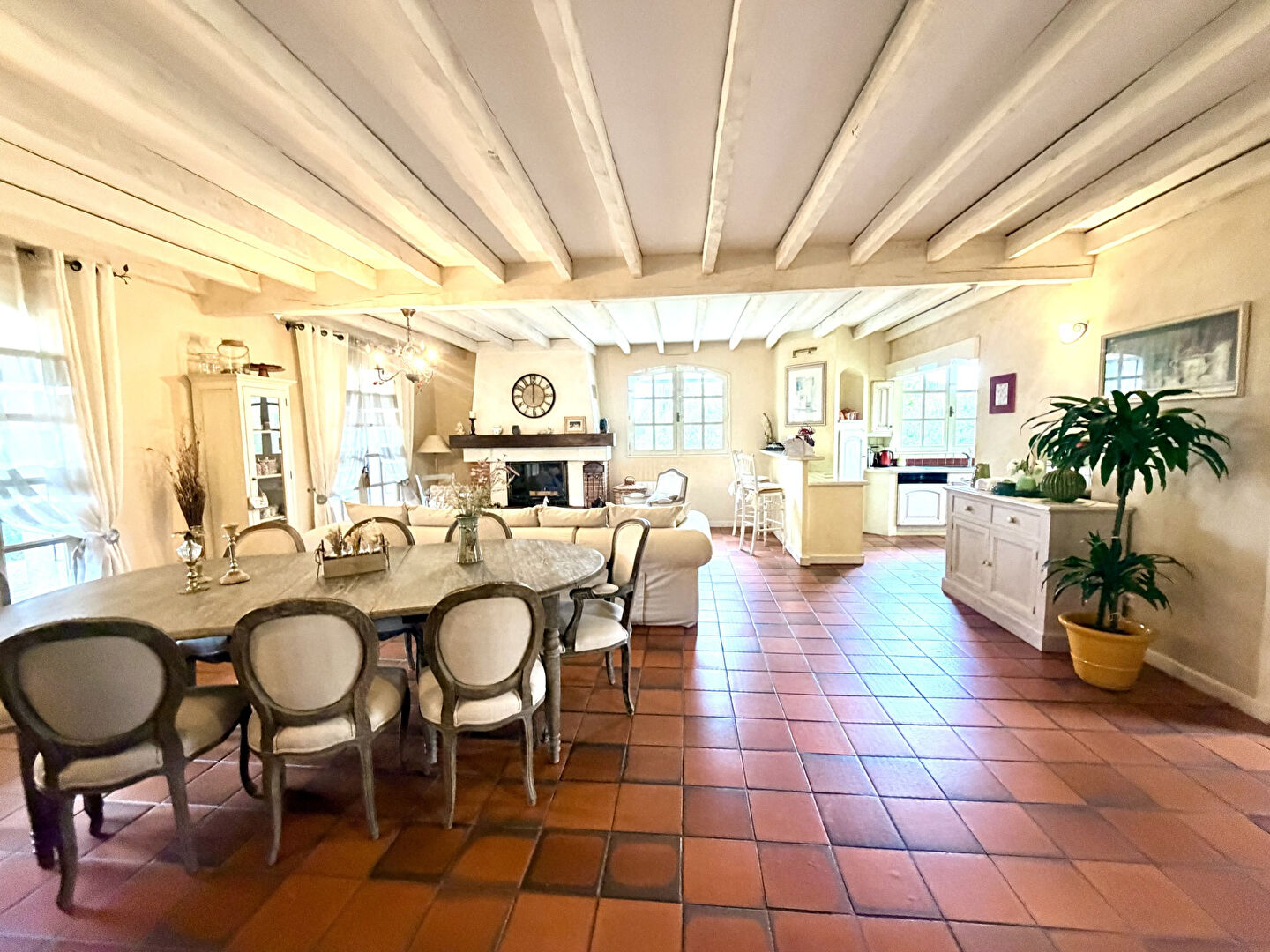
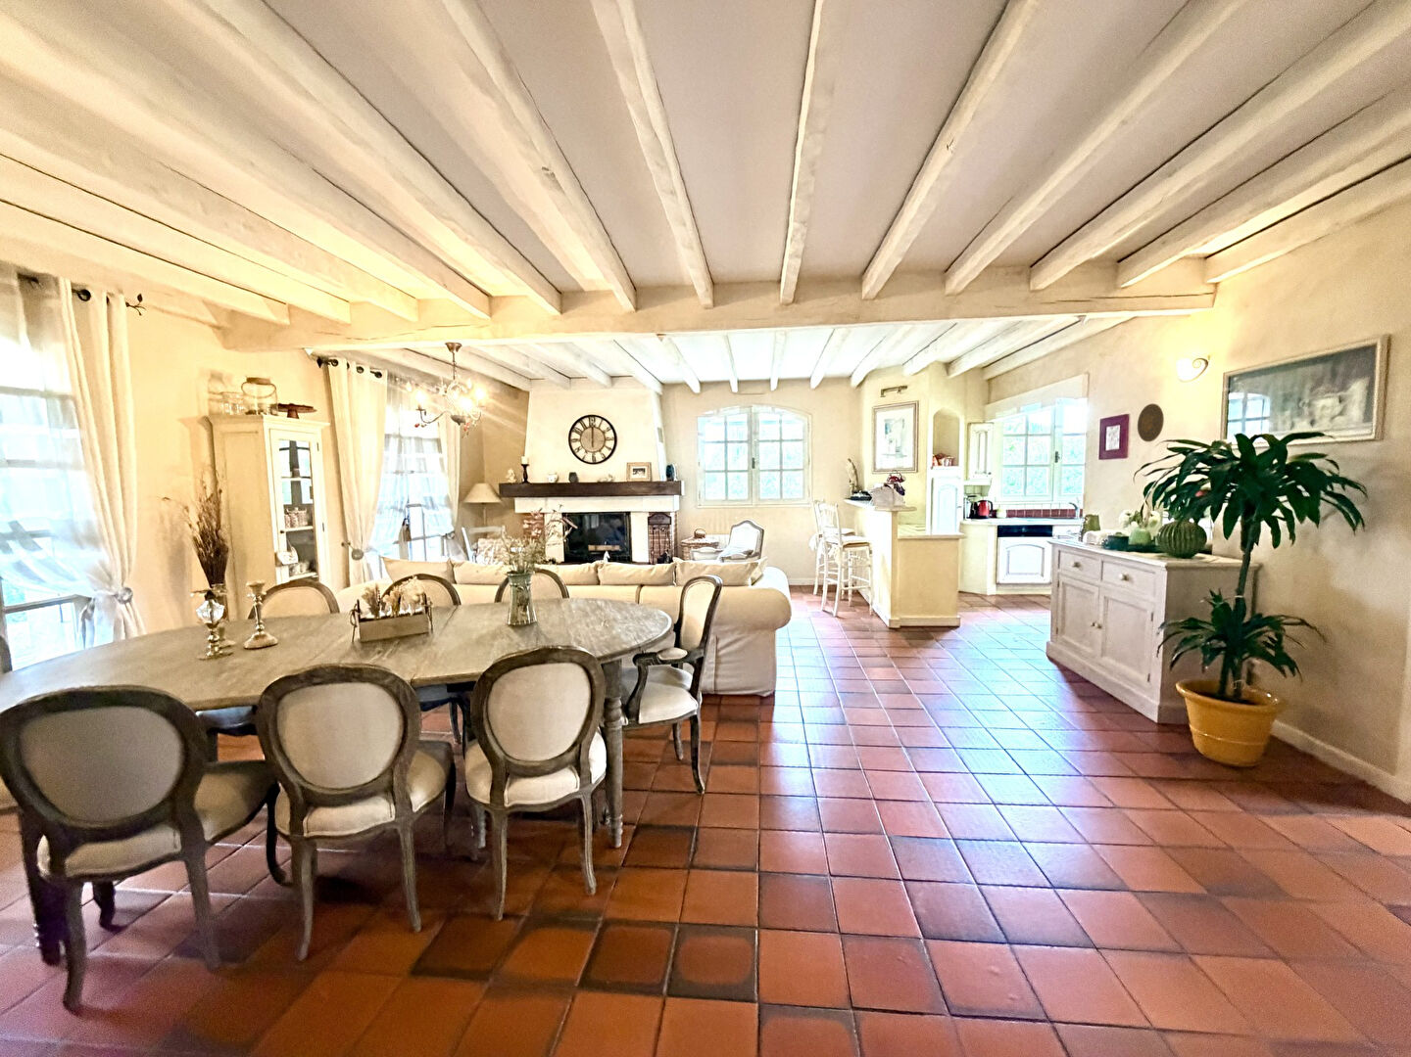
+ decorative plate (1149, 423)
